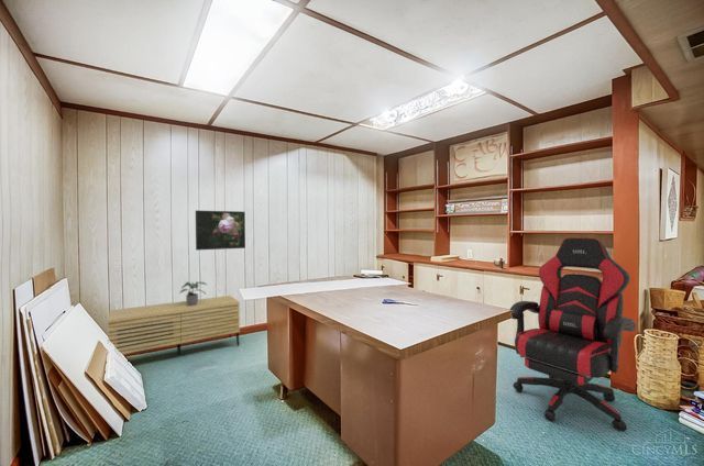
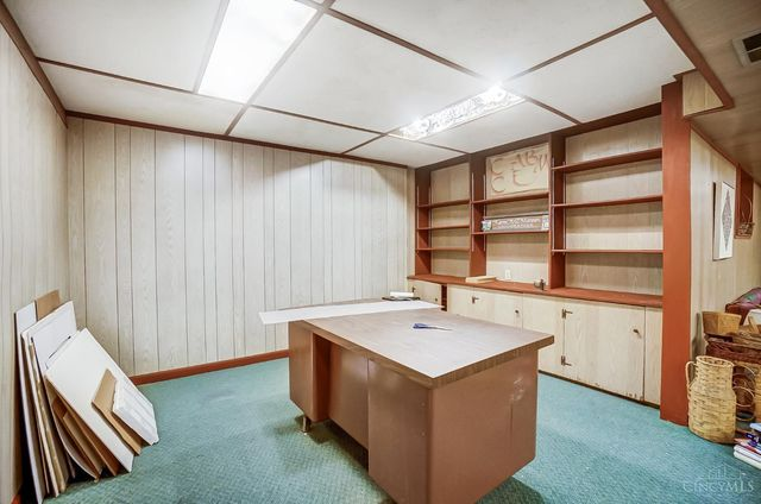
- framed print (221, 230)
- sideboard (178, 329)
- potted plant (193, 292)
- chair (568, 321)
